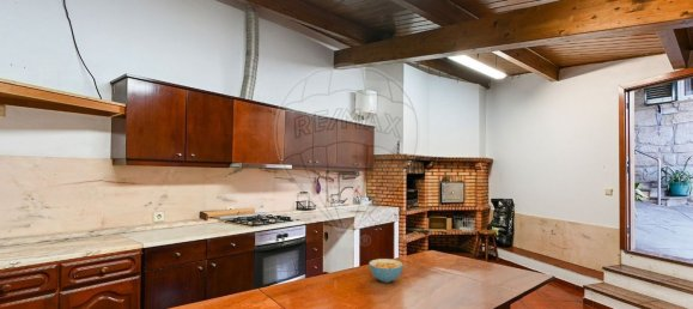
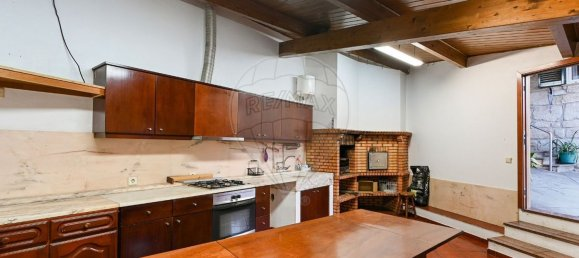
- cereal bowl (385, 272)
